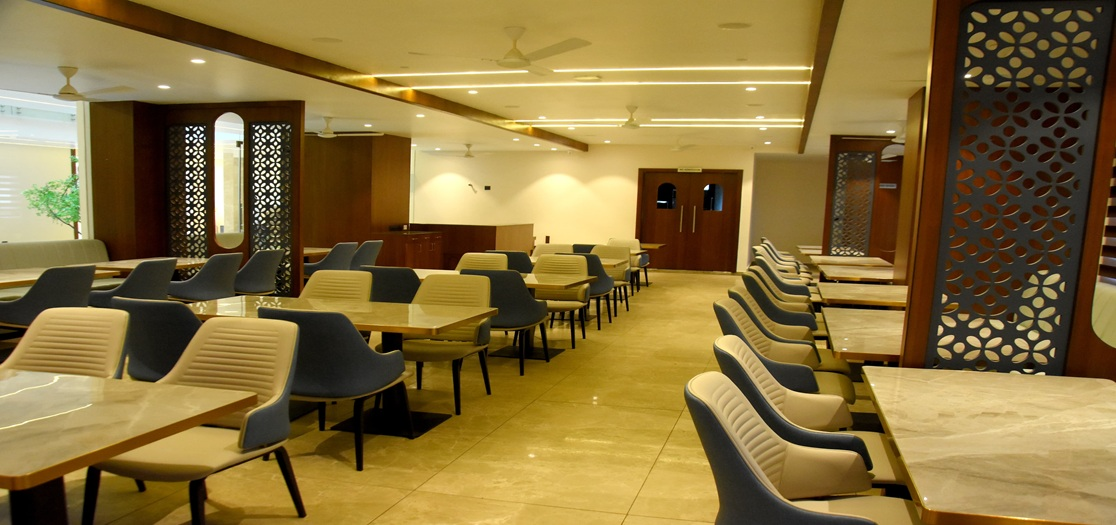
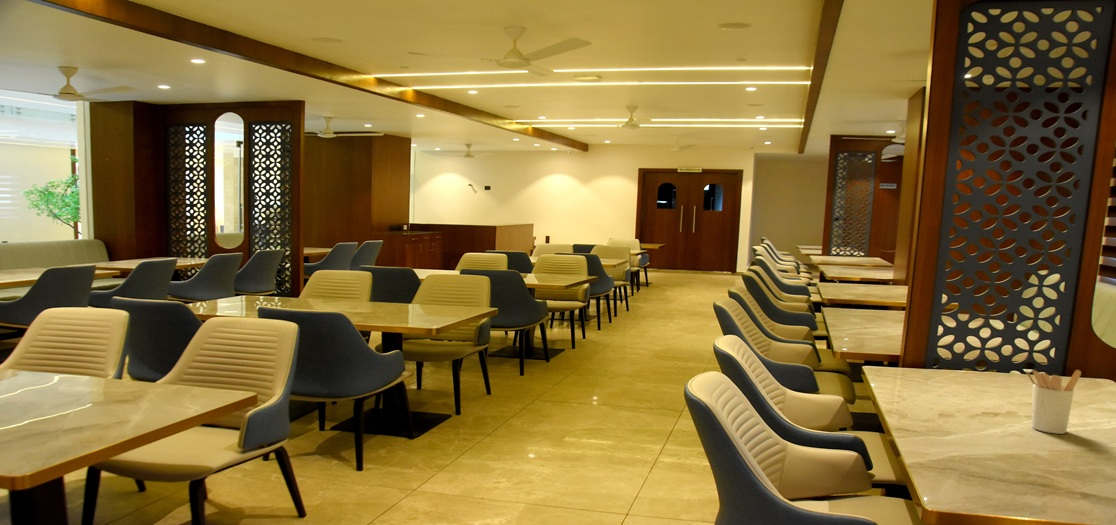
+ utensil holder (1049, 399)
